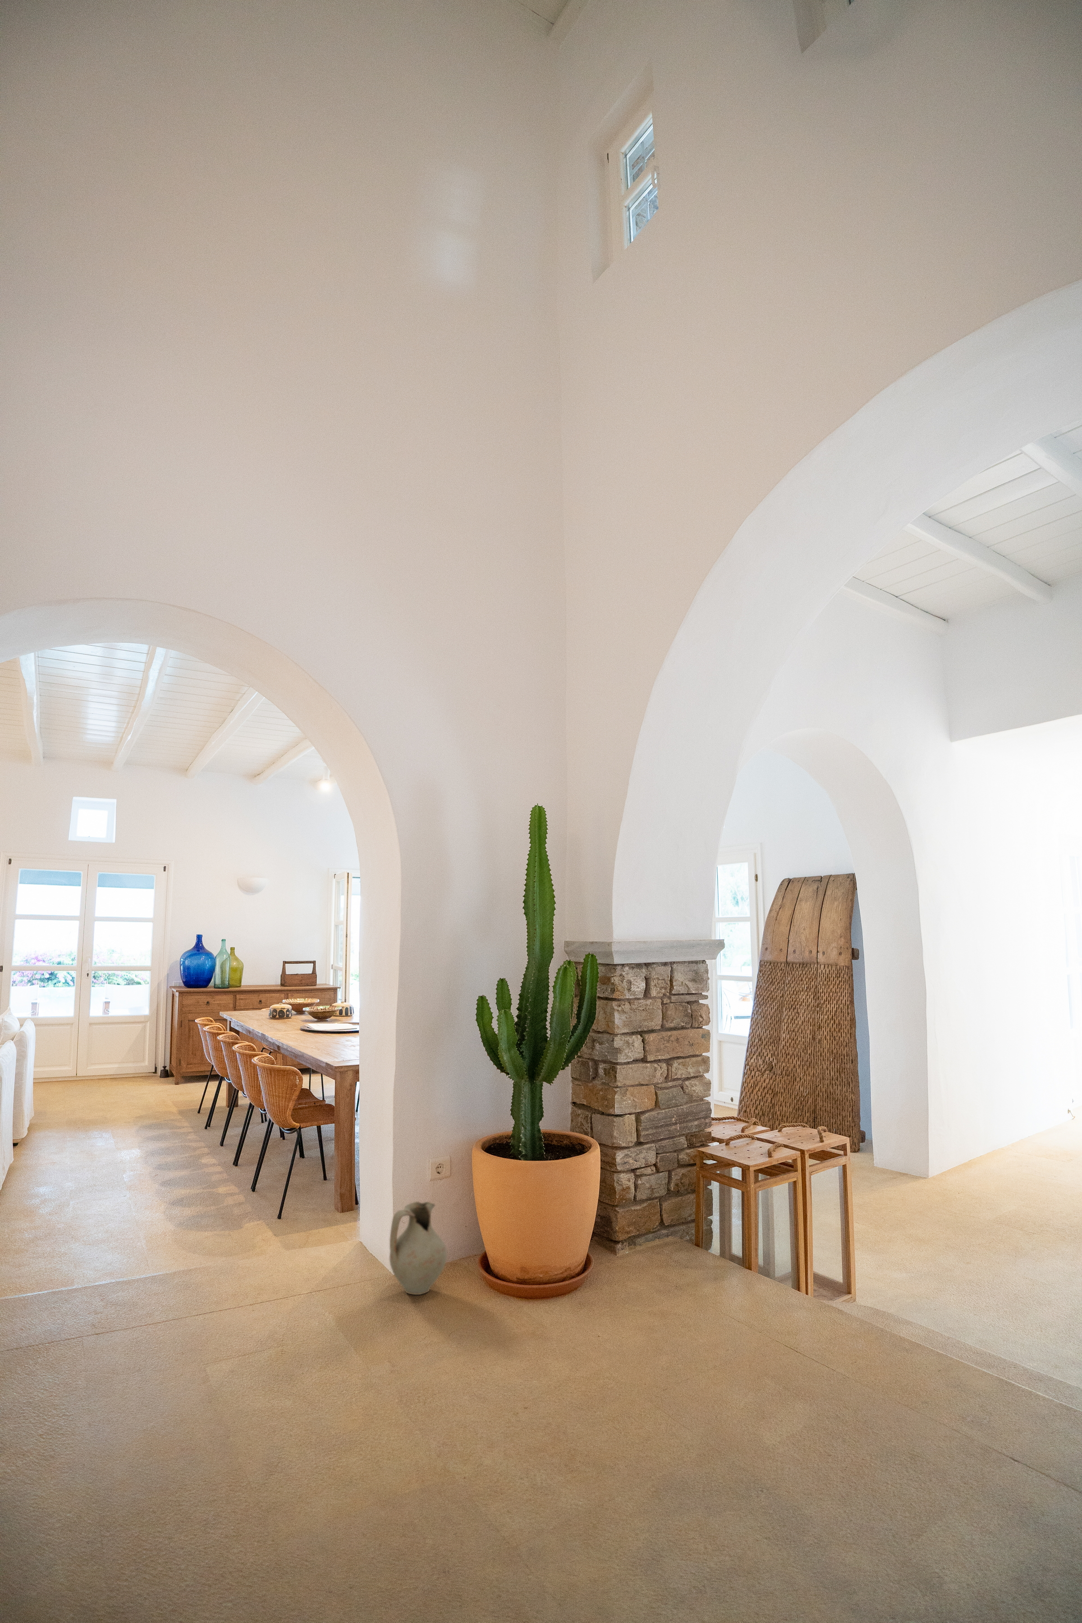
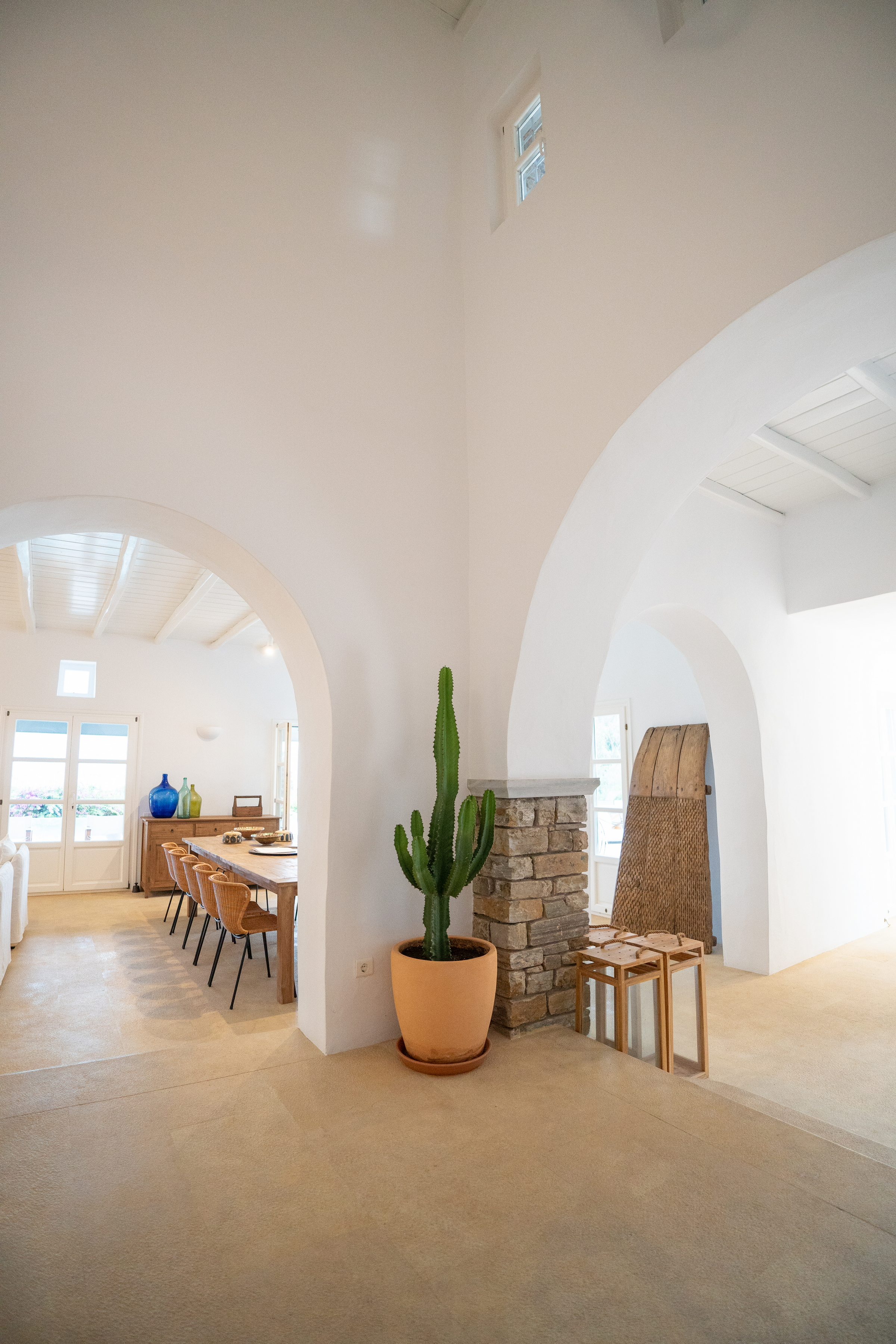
- ceramic jug (418, 1247)
